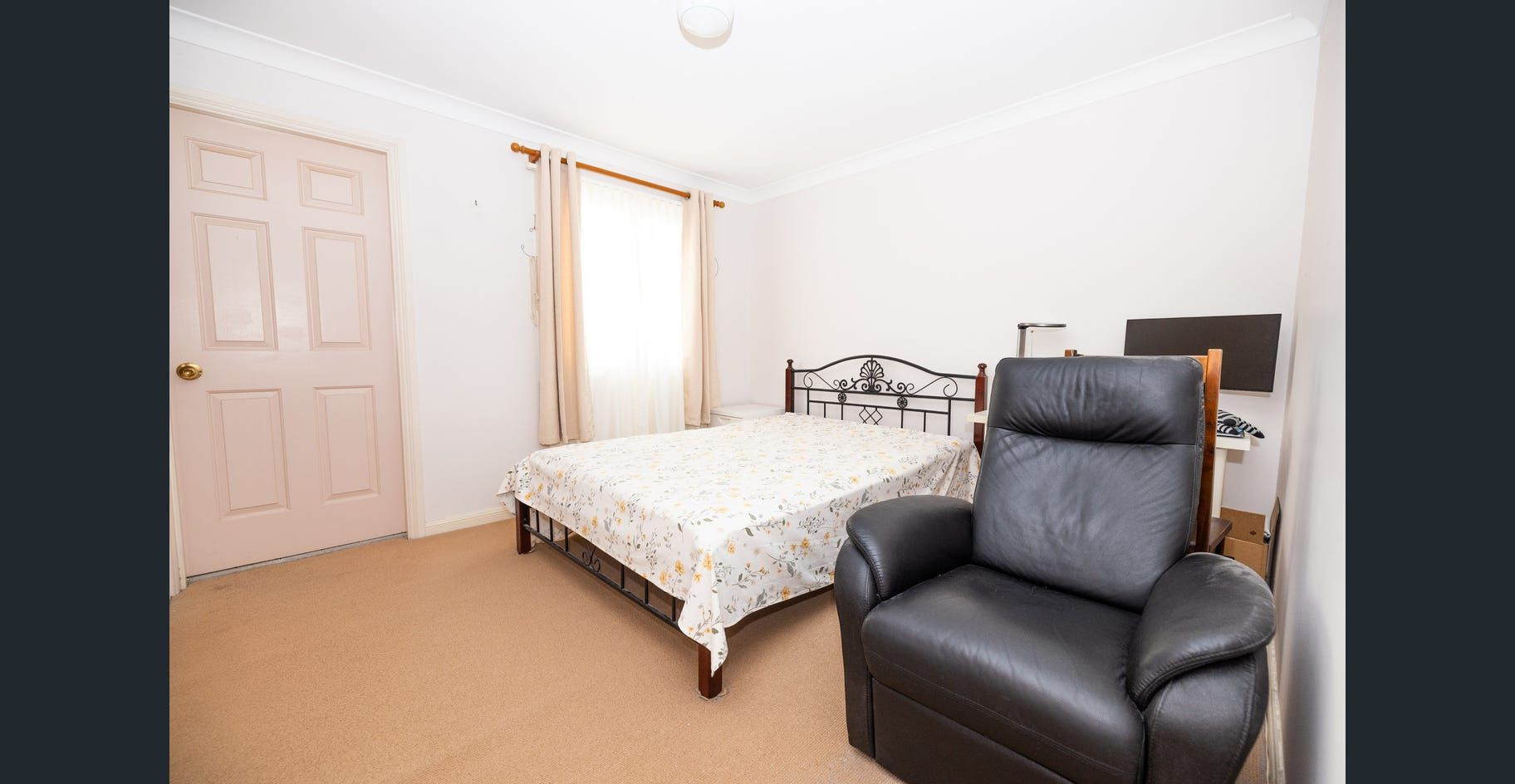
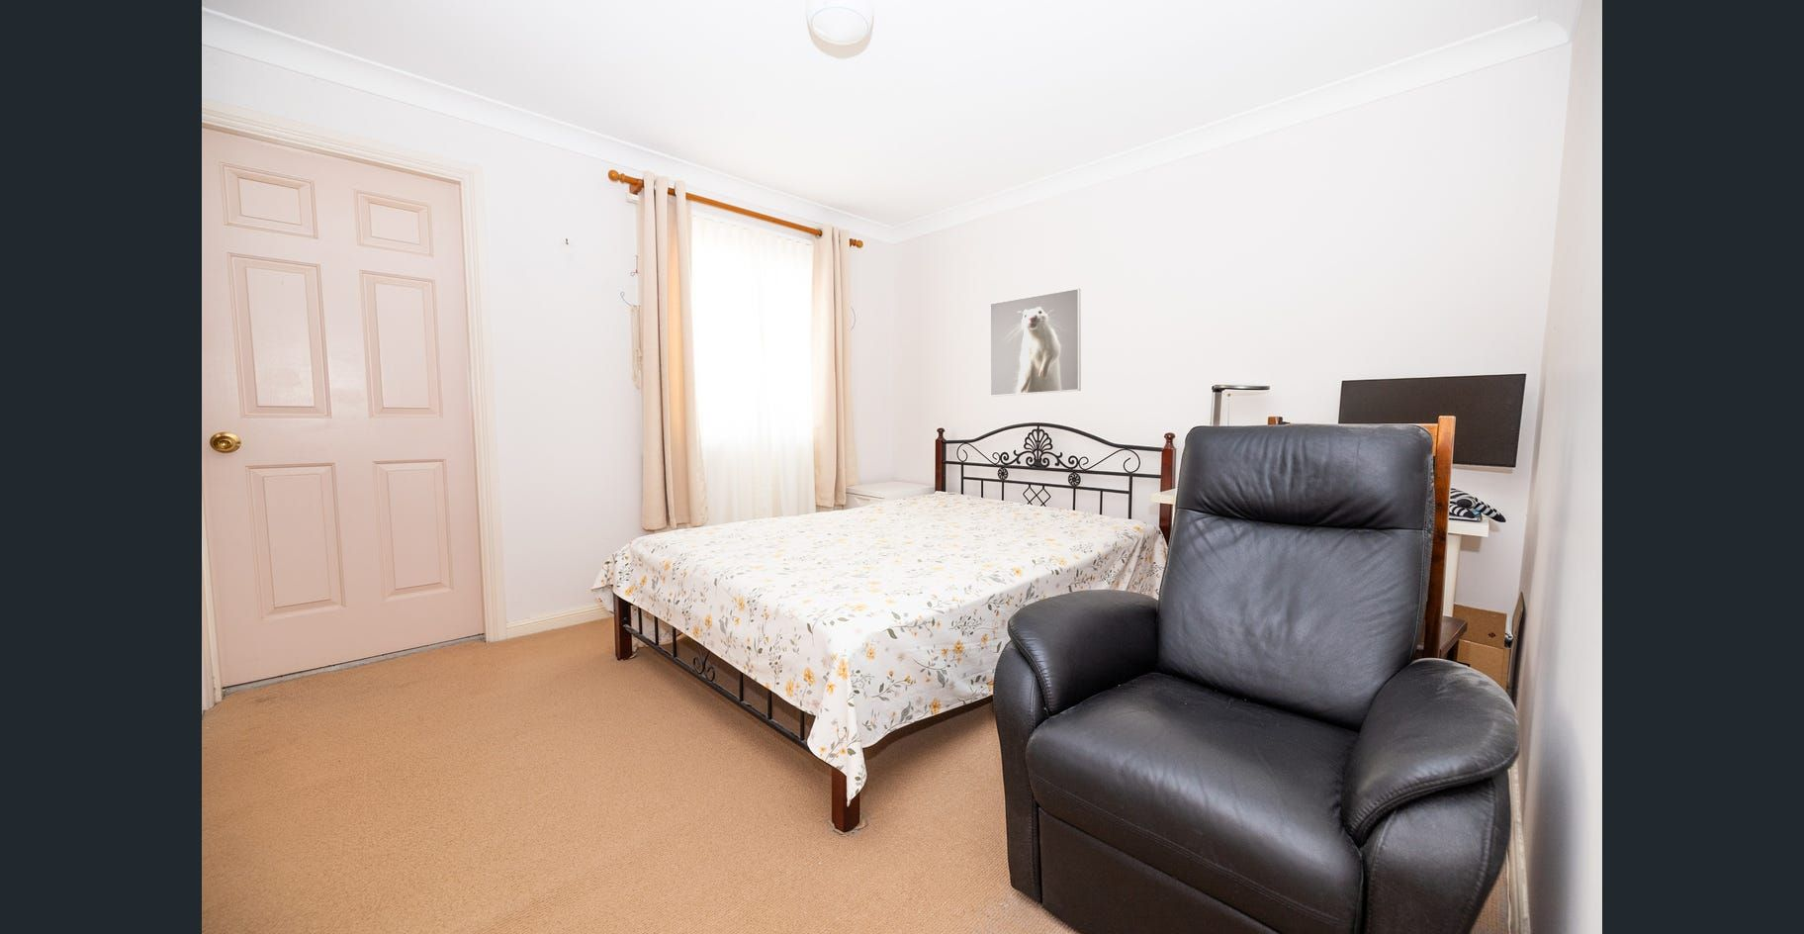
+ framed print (1032, 344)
